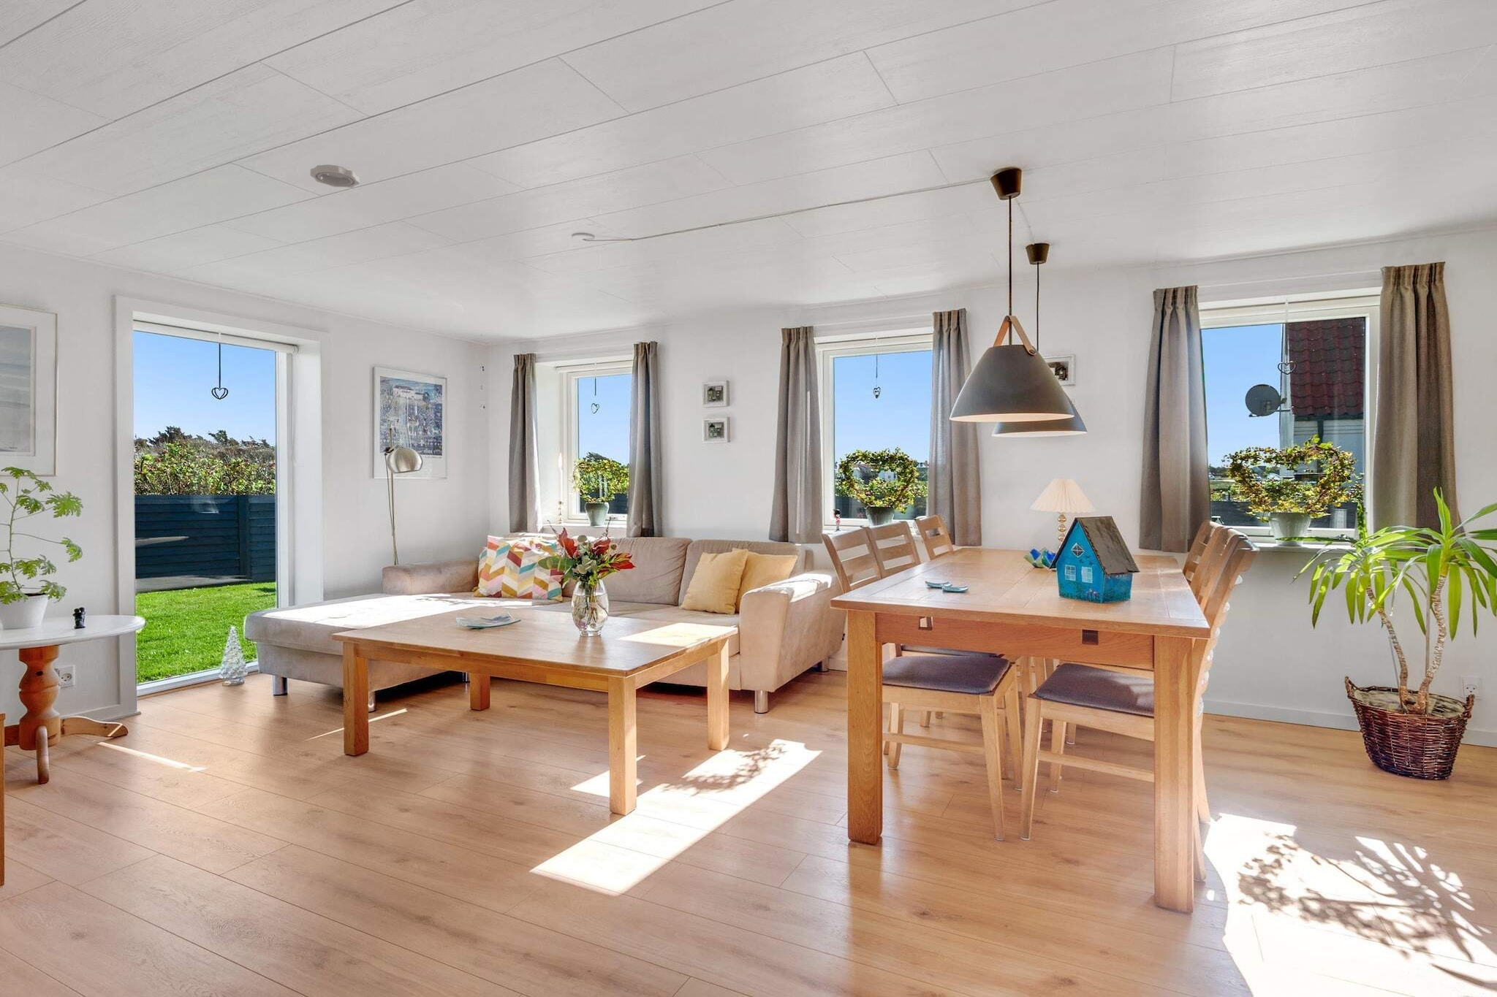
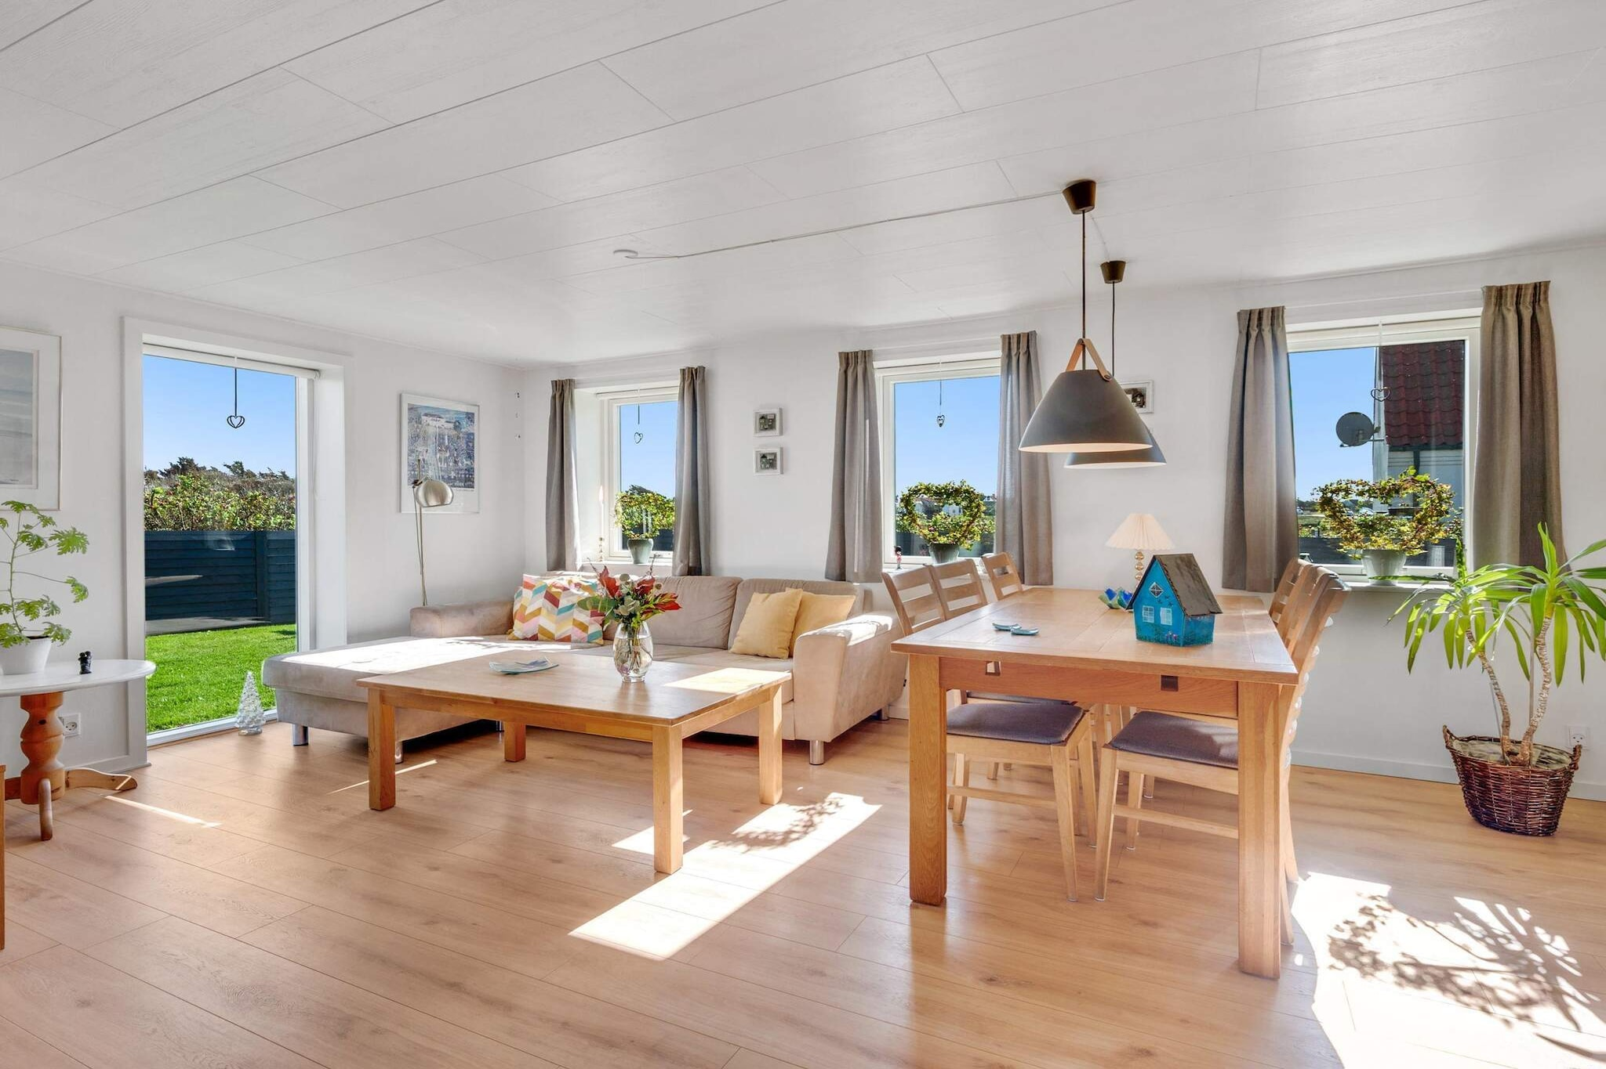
- smoke detector (335, 172)
